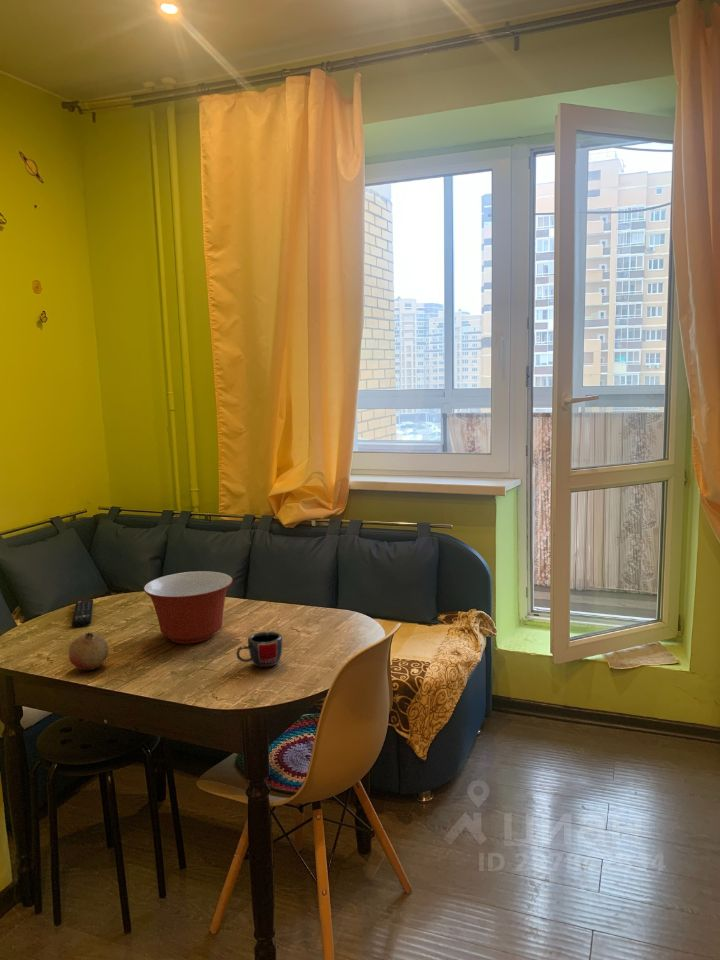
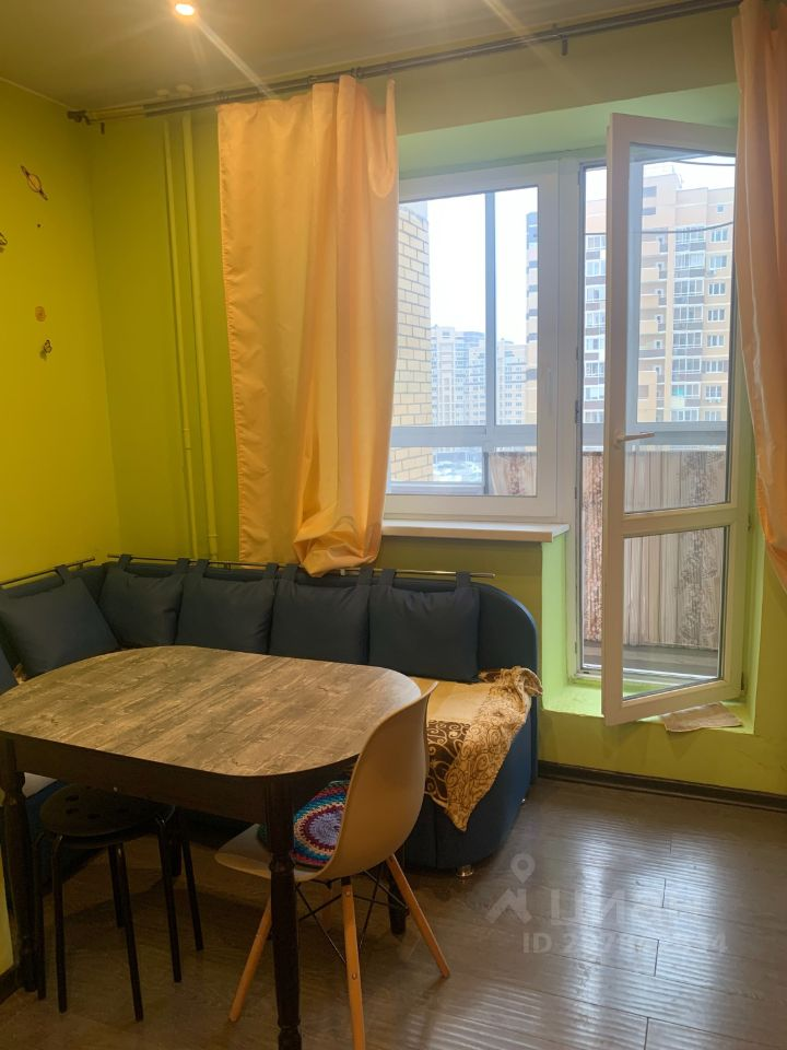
- remote control (83, 612)
- mug (259, 651)
- mixing bowl (190, 609)
- fruit (88, 649)
